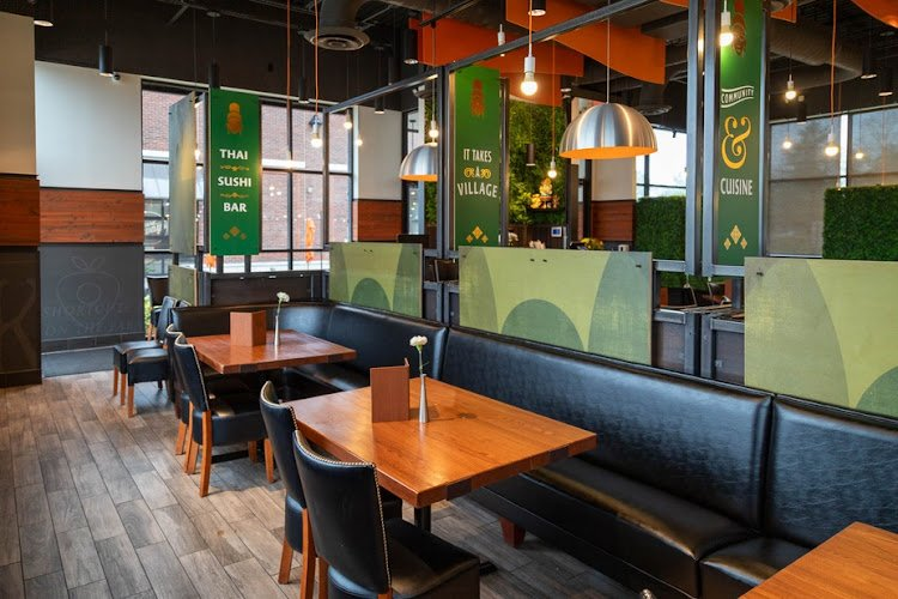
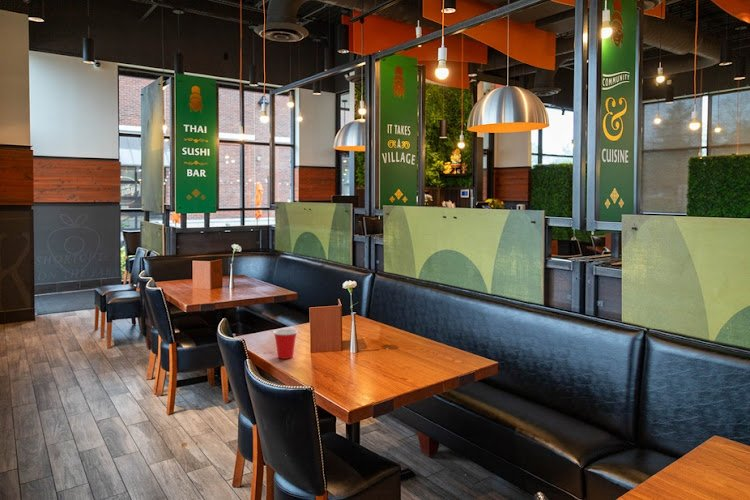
+ cup (285, 344)
